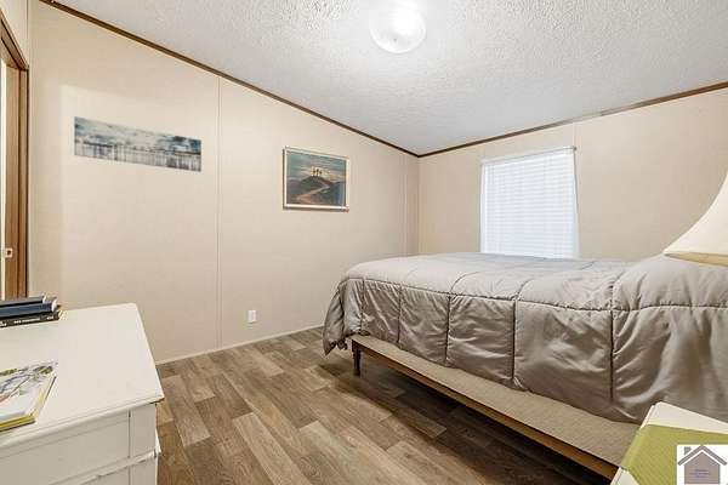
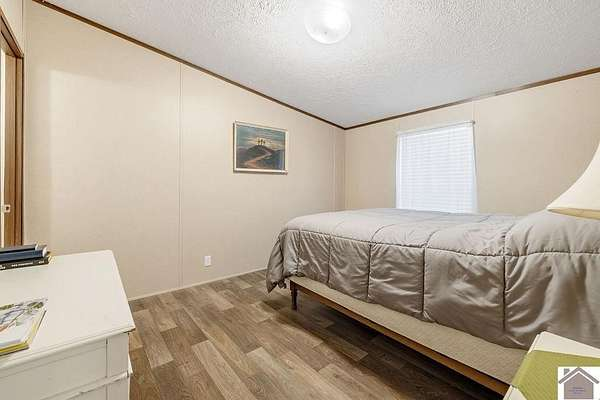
- wall art (143, 147)
